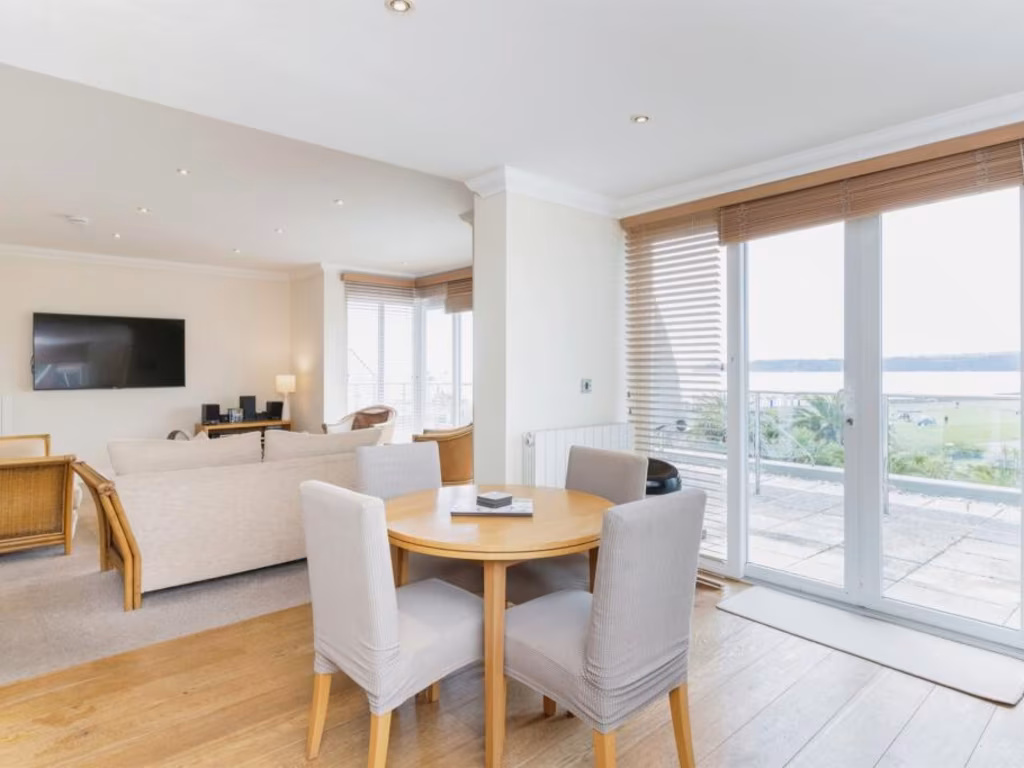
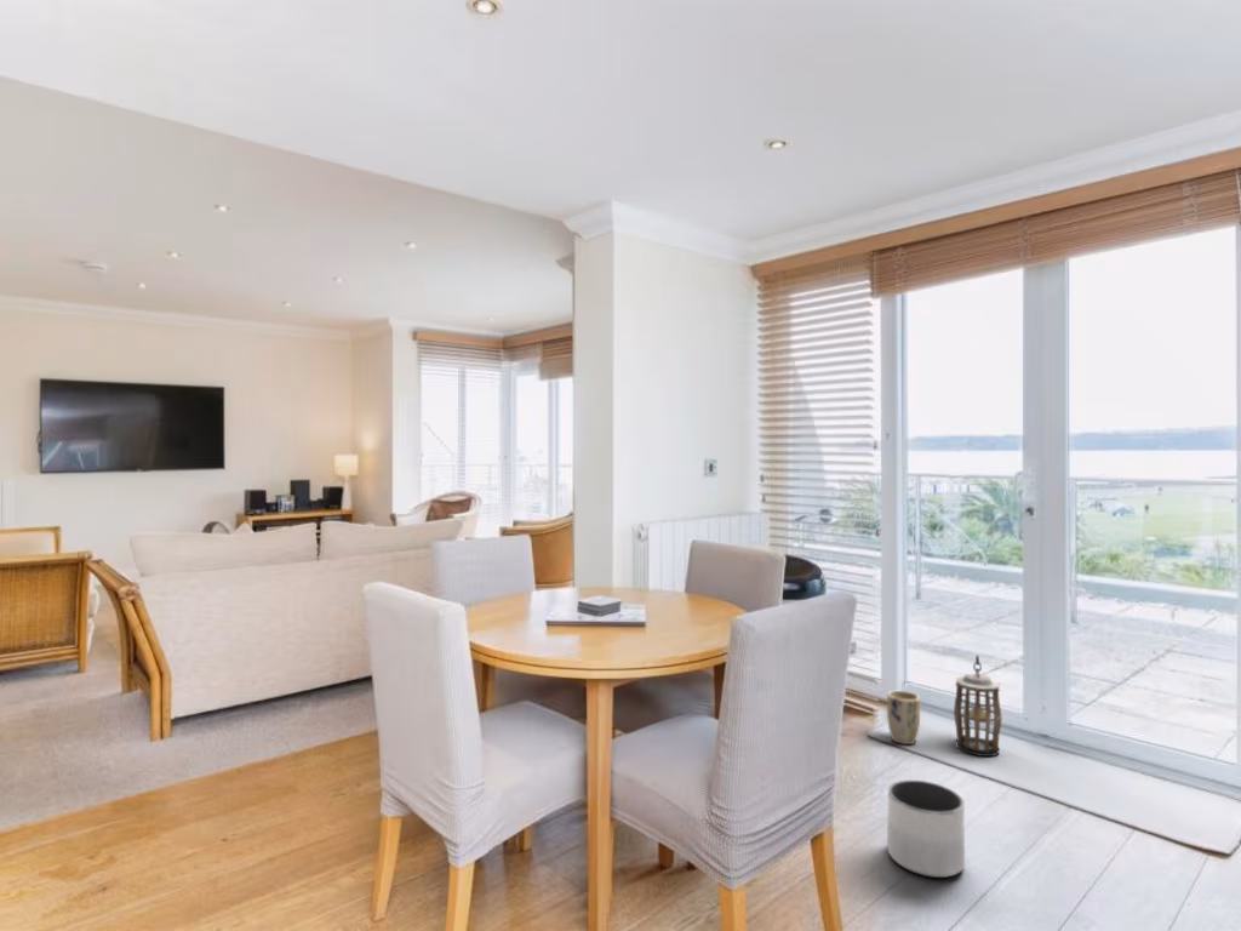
+ plant pot (903, 718)
+ lantern (977, 701)
+ planter (925, 827)
